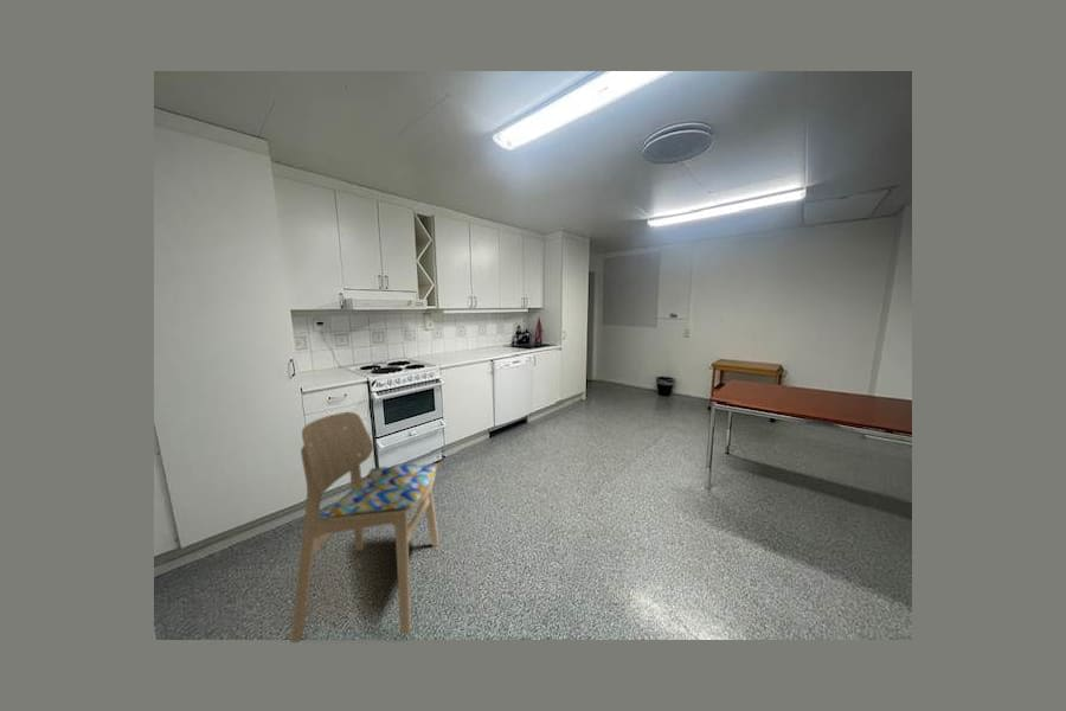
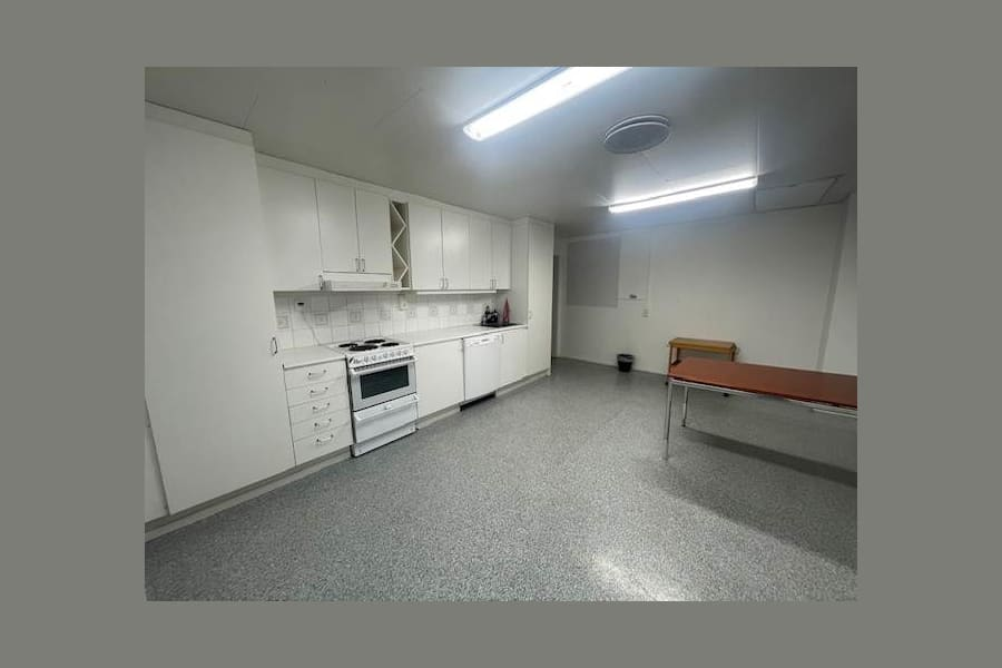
- dining chair (375, 502)
